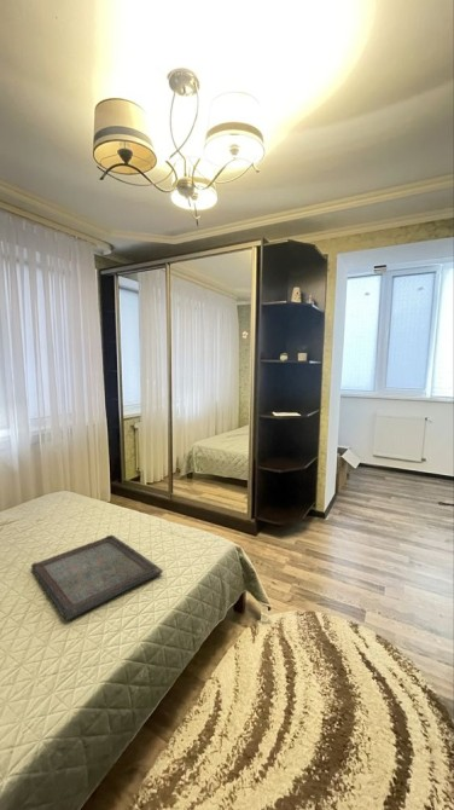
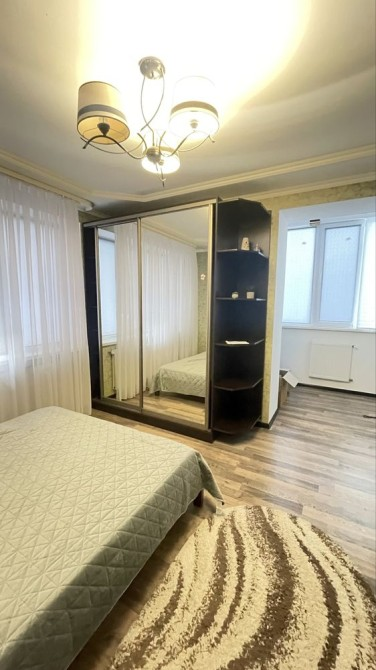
- serving tray (95, 568)
